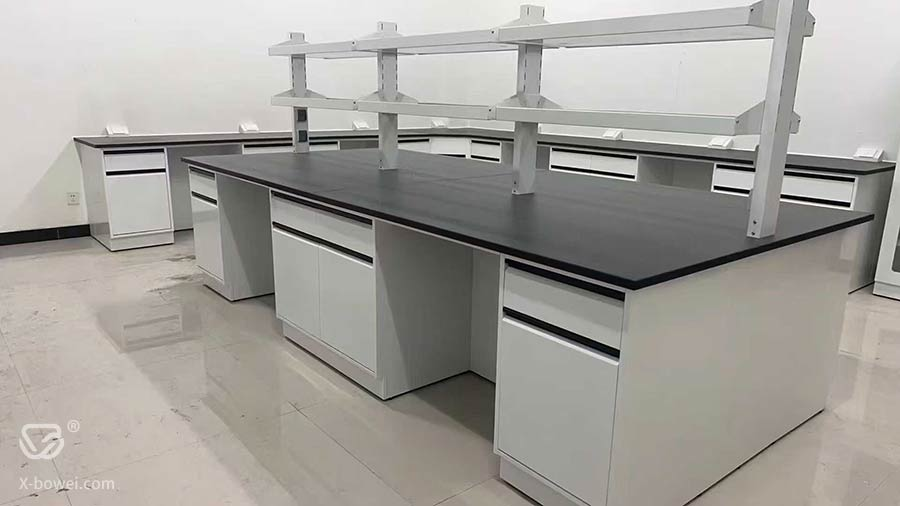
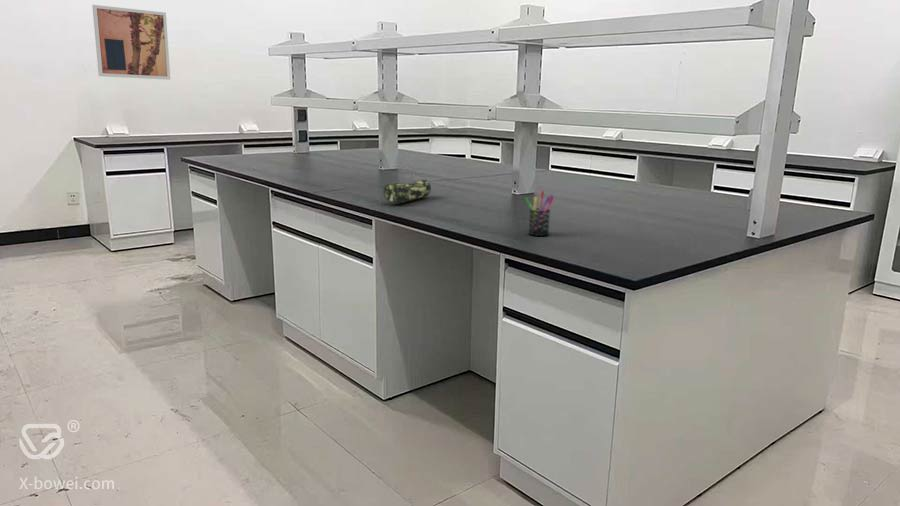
+ wall art (132, 43)
+ pen holder (537, 212)
+ pencil case (408, 190)
